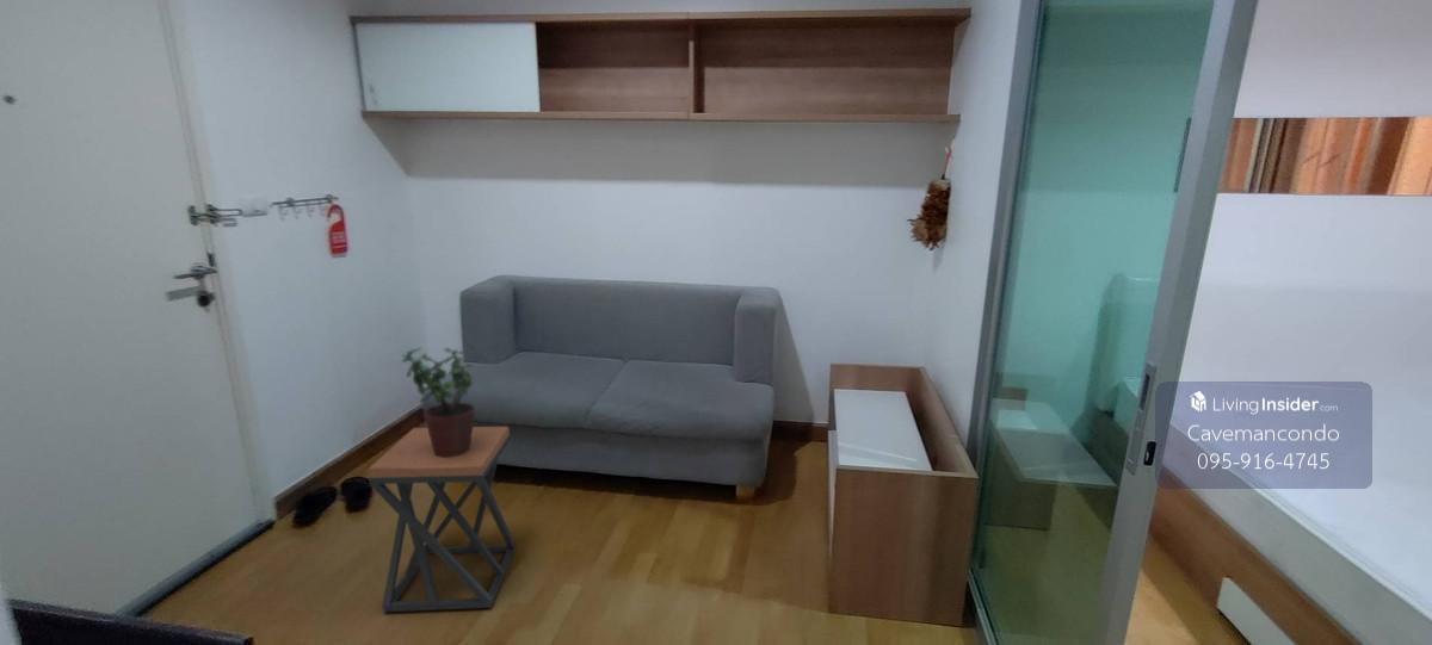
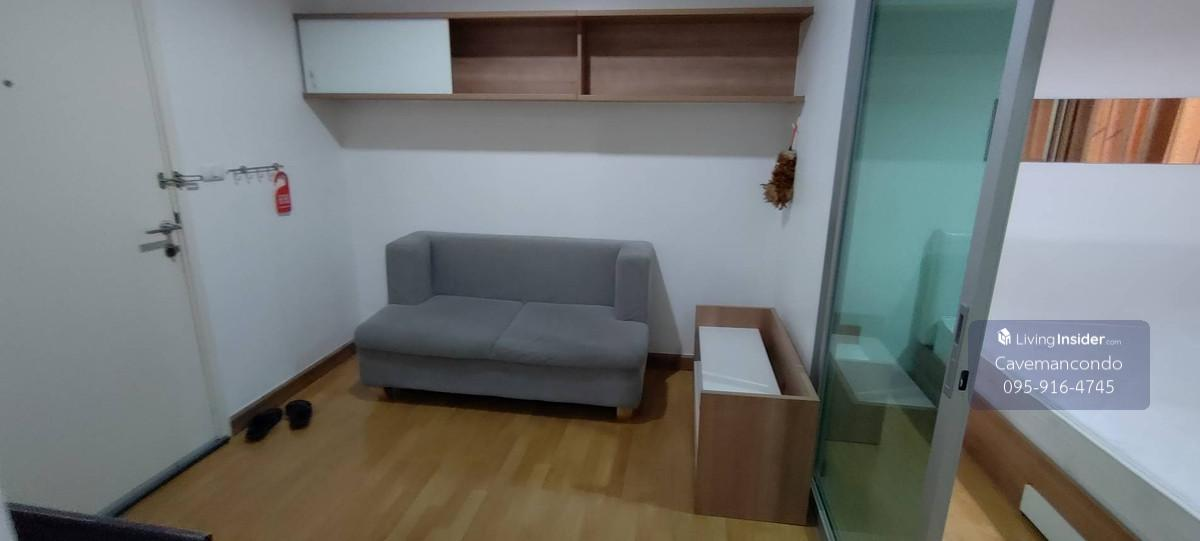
- stool (450, 513)
- potted plant (448, 397)
